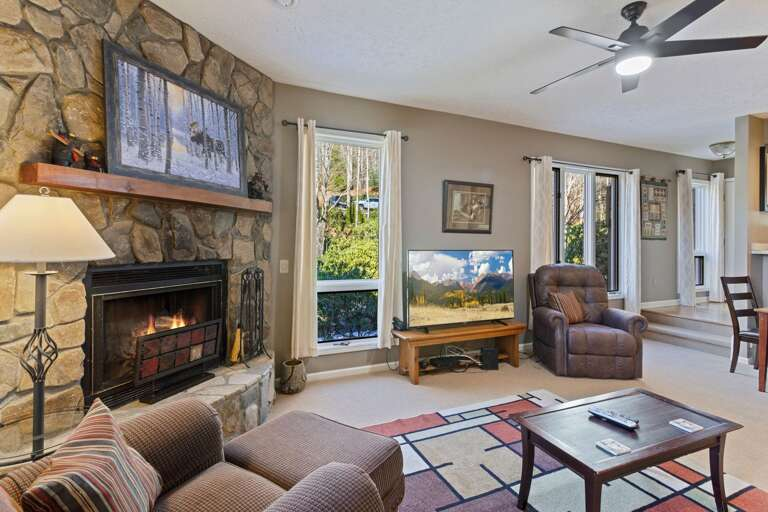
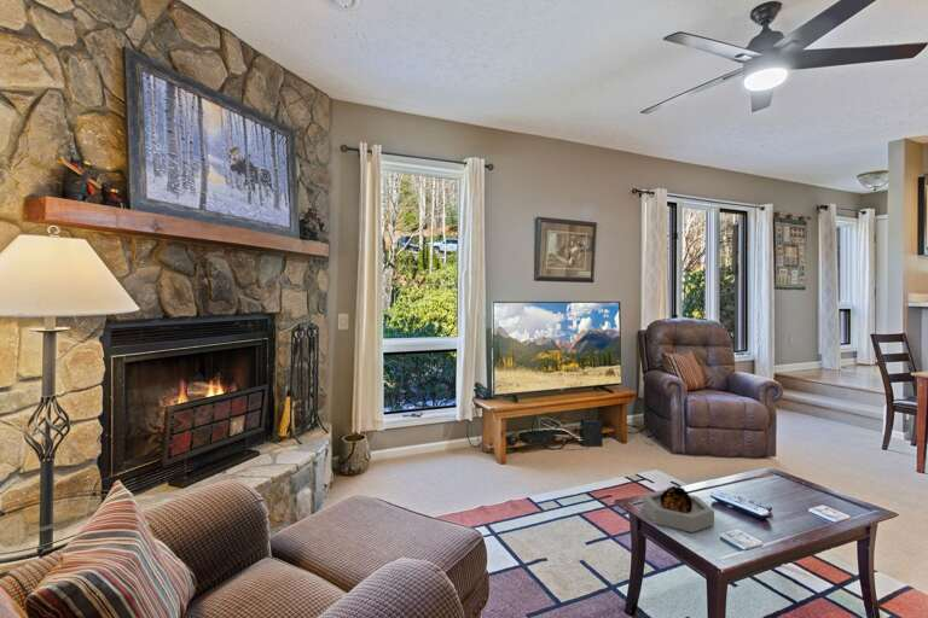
+ decorative bowl (677, 501)
